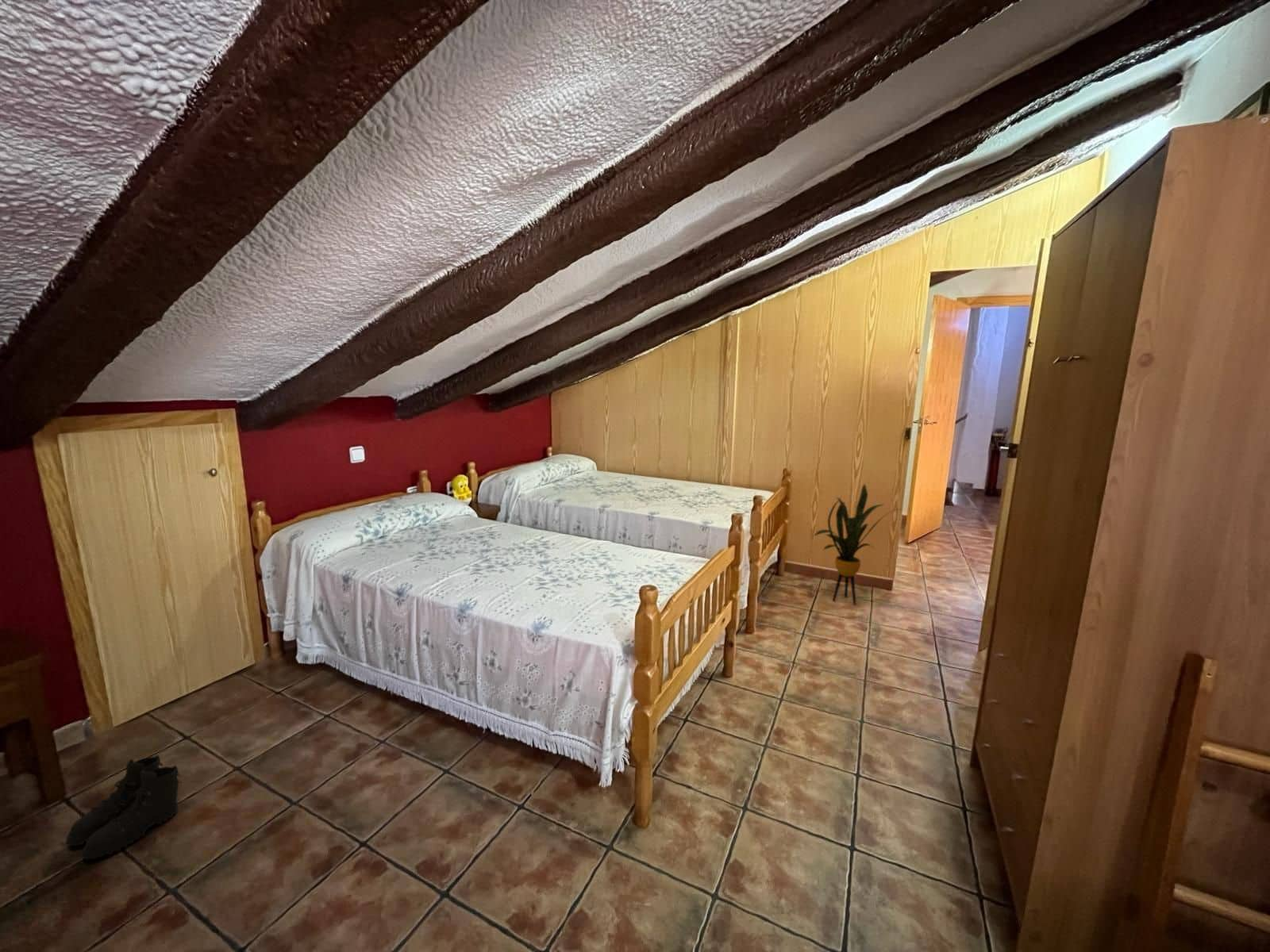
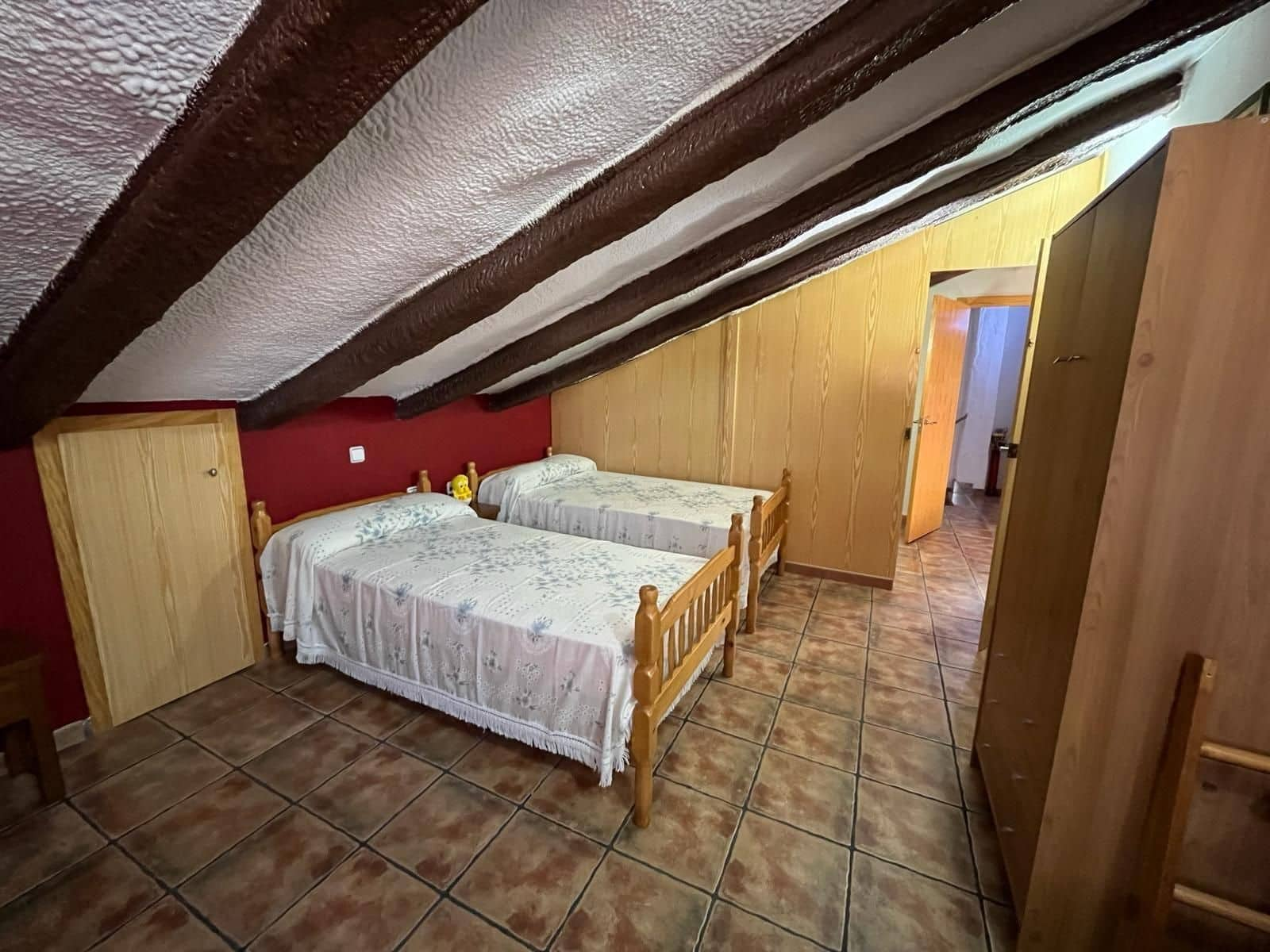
- boots (124, 800)
- house plant (855, 546)
